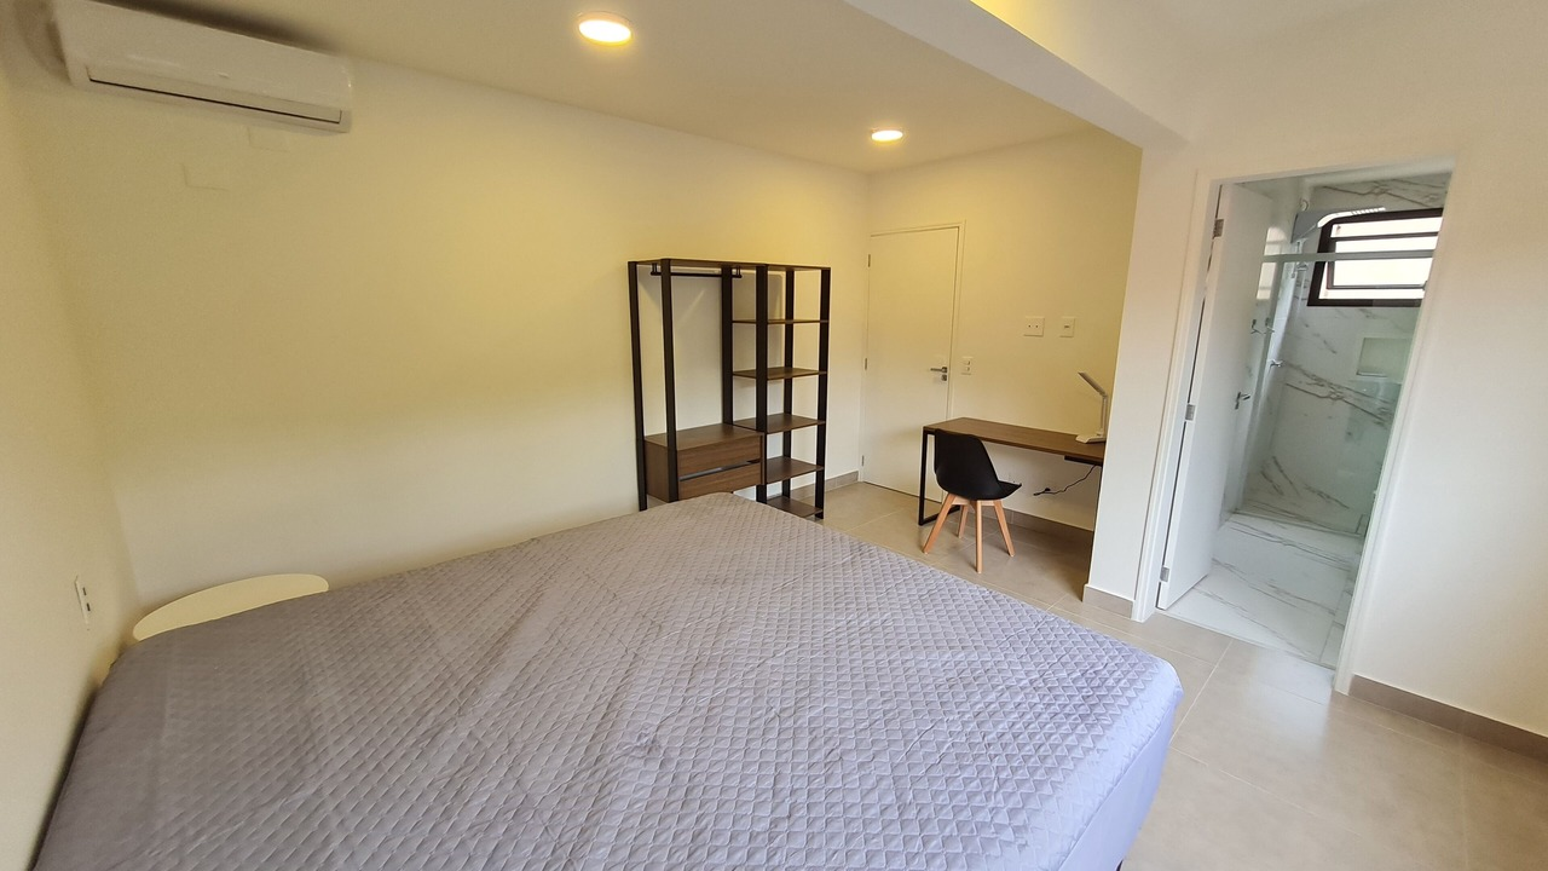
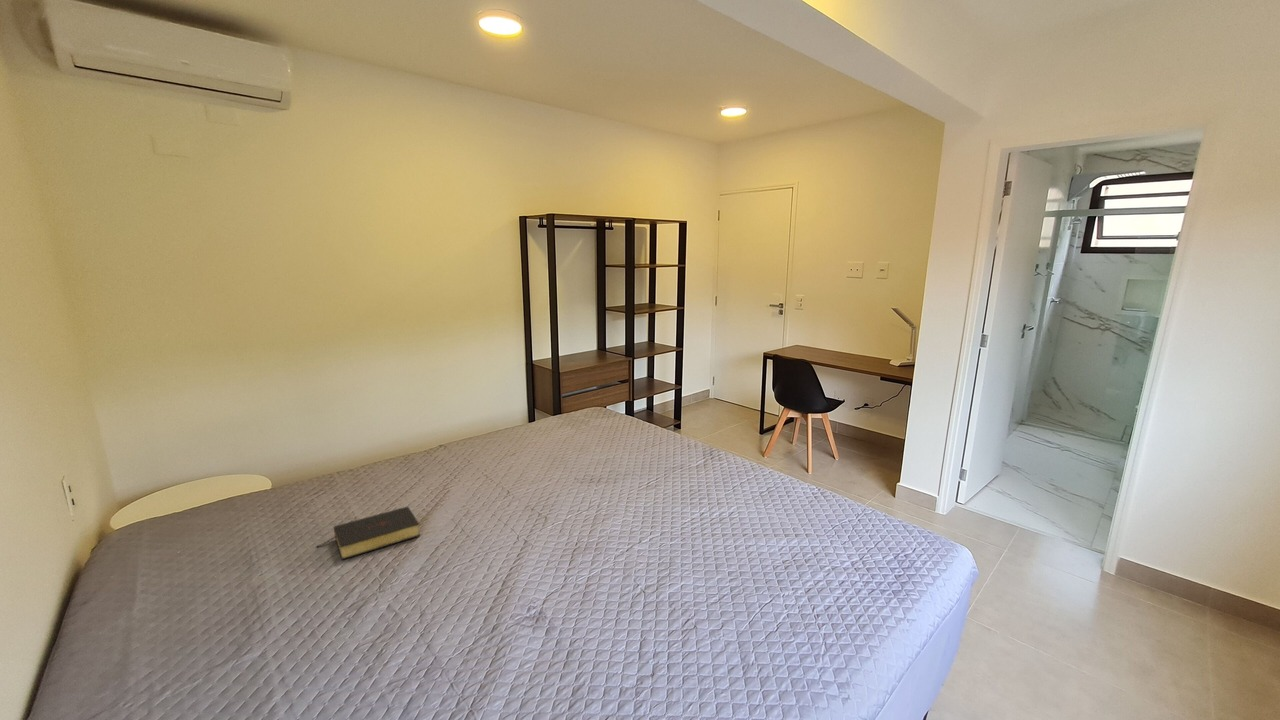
+ bible (368, 533)
